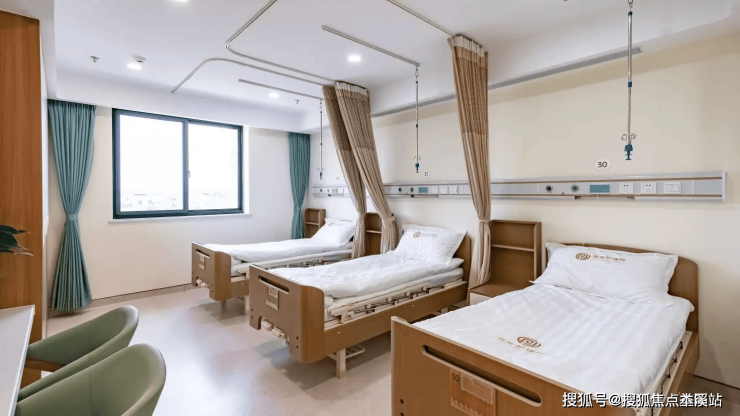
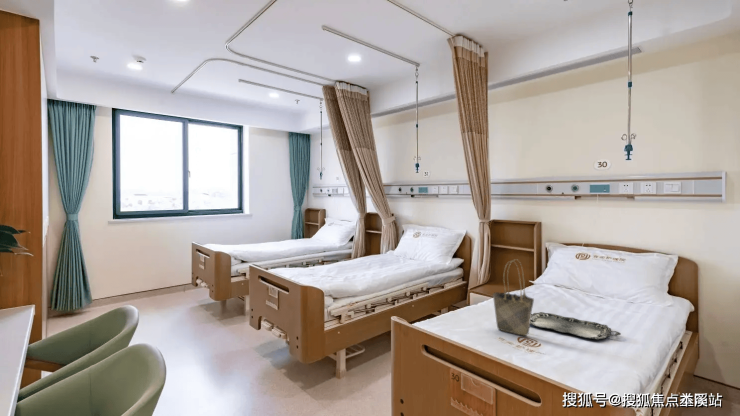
+ serving tray (566, 324)
+ tote bag (512, 296)
